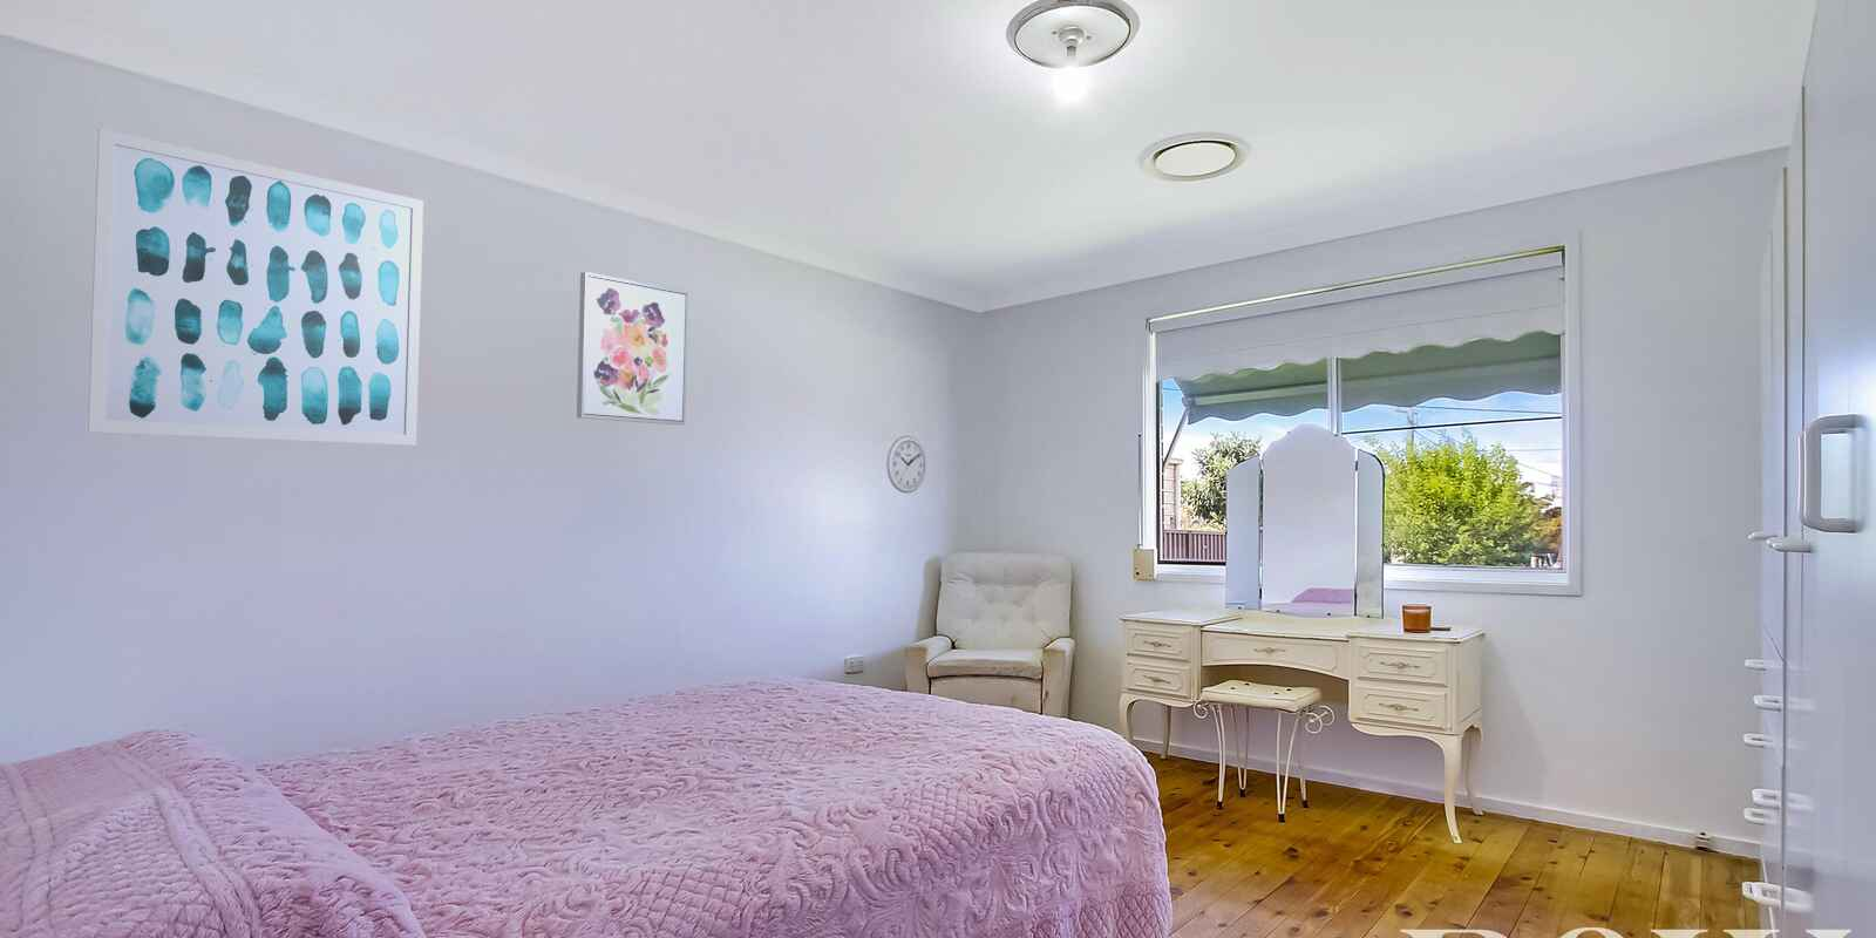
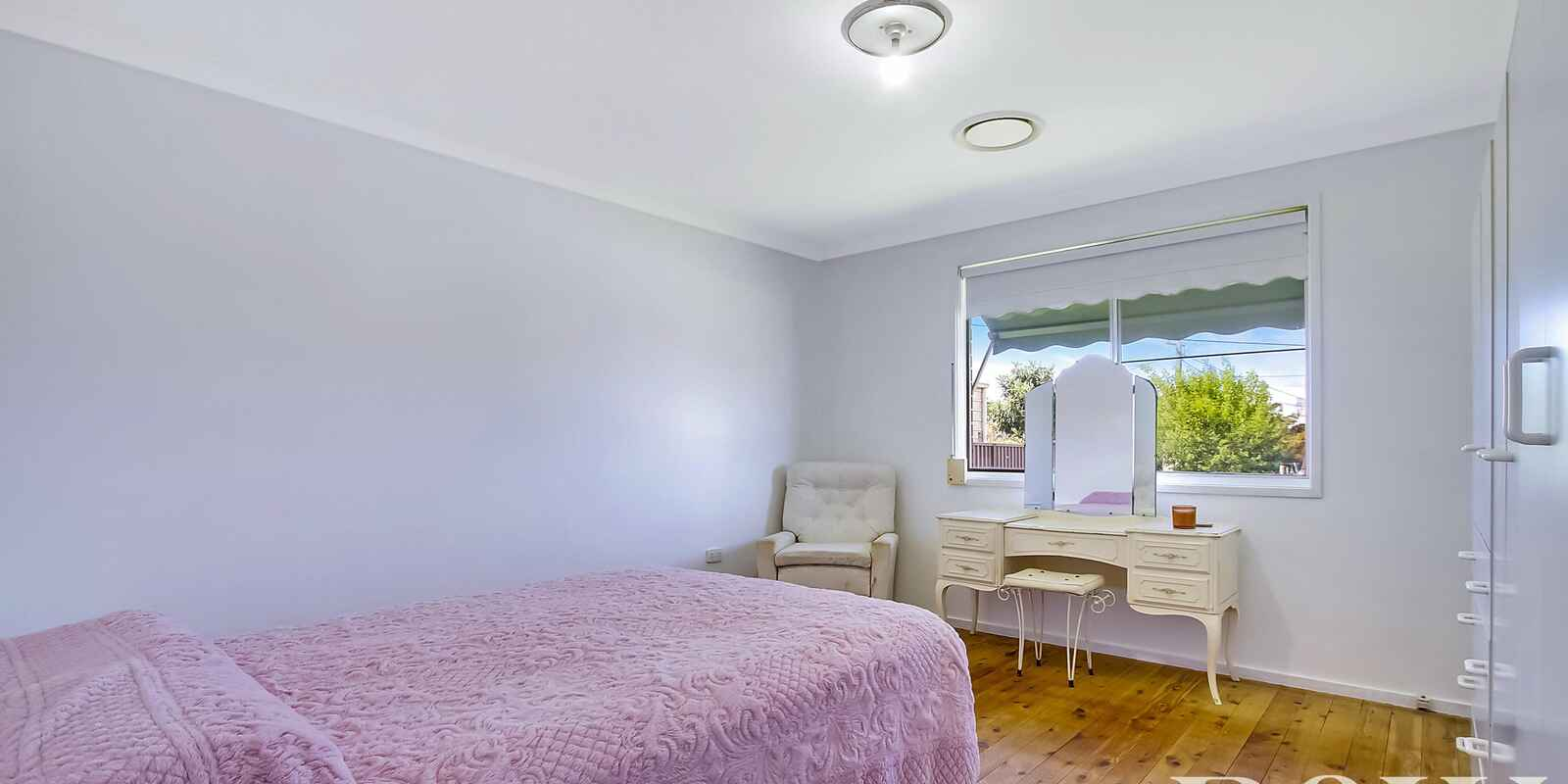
- wall art (273, 304)
- wall clock (908, 464)
- wall art (634, 352)
